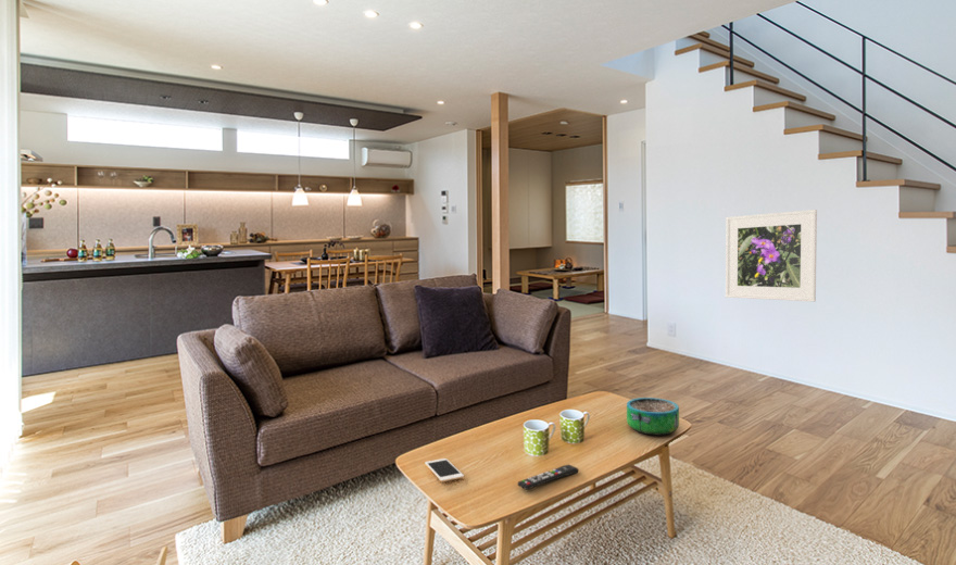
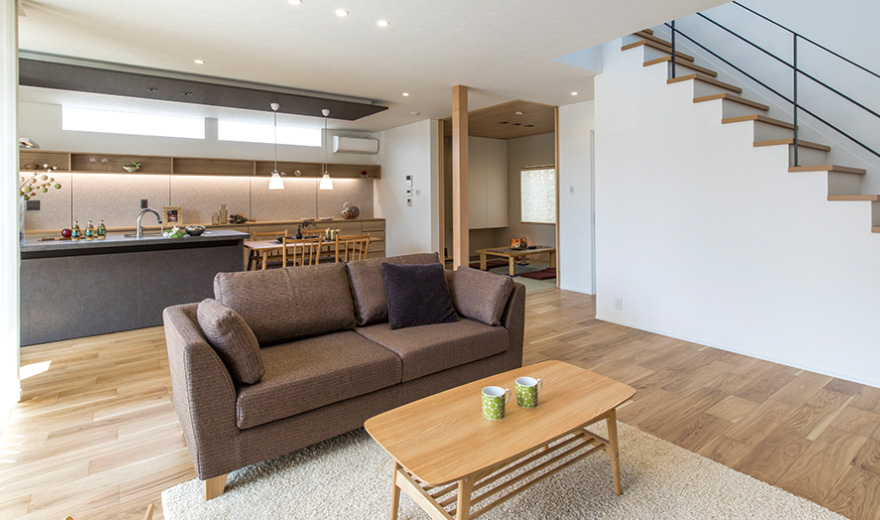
- cell phone (443, 469)
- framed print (767, 256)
- decorative bowl (652, 415)
- remote control (549, 476)
